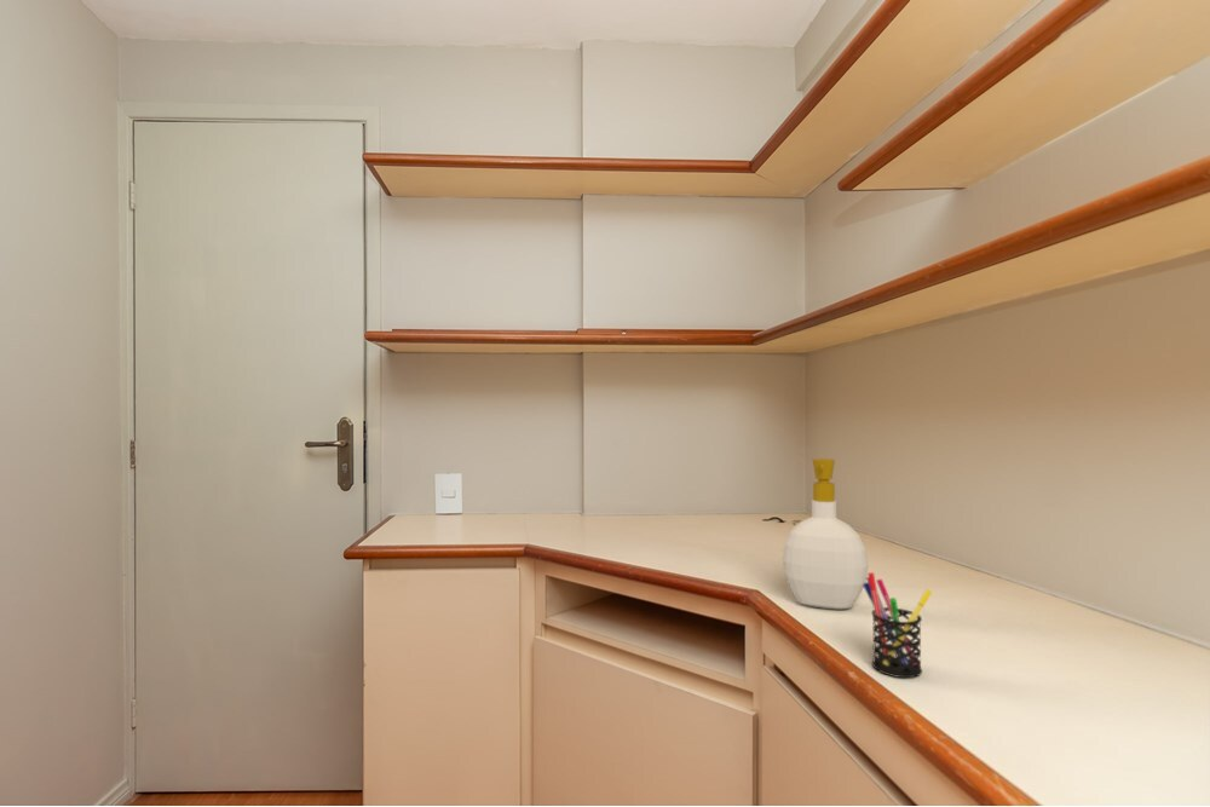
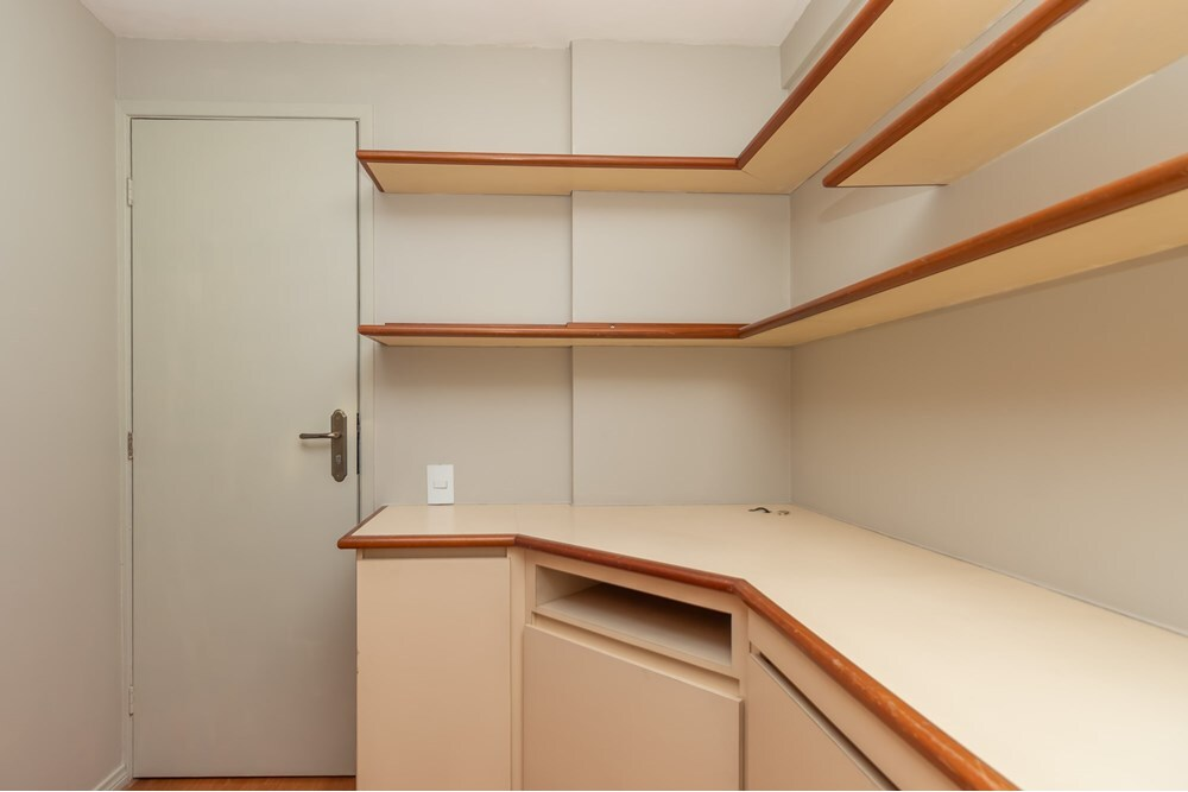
- pen holder (893, 622)
- soap bottle (824, 531)
